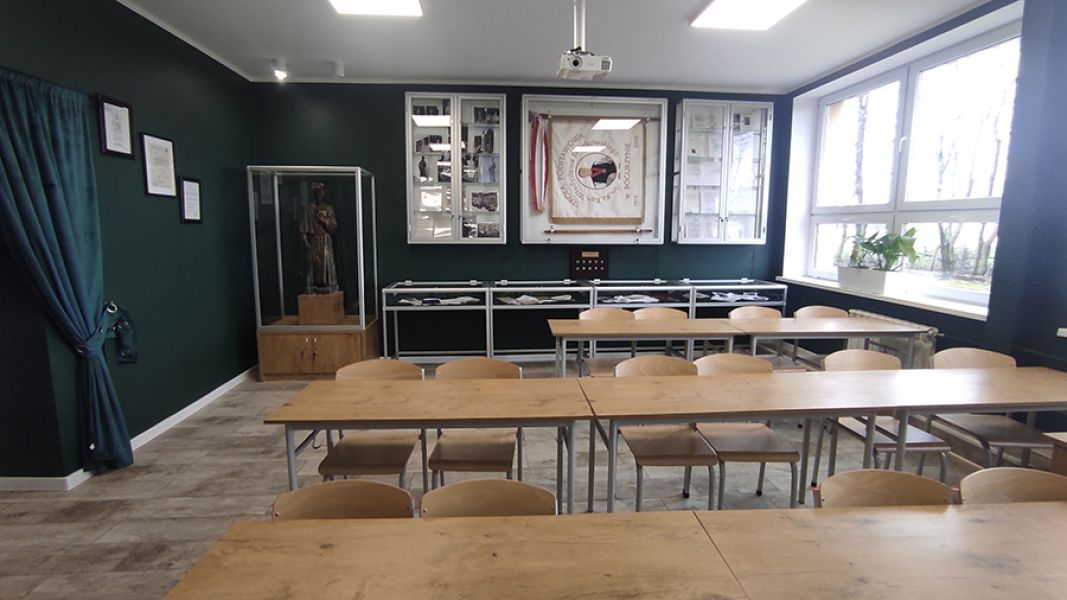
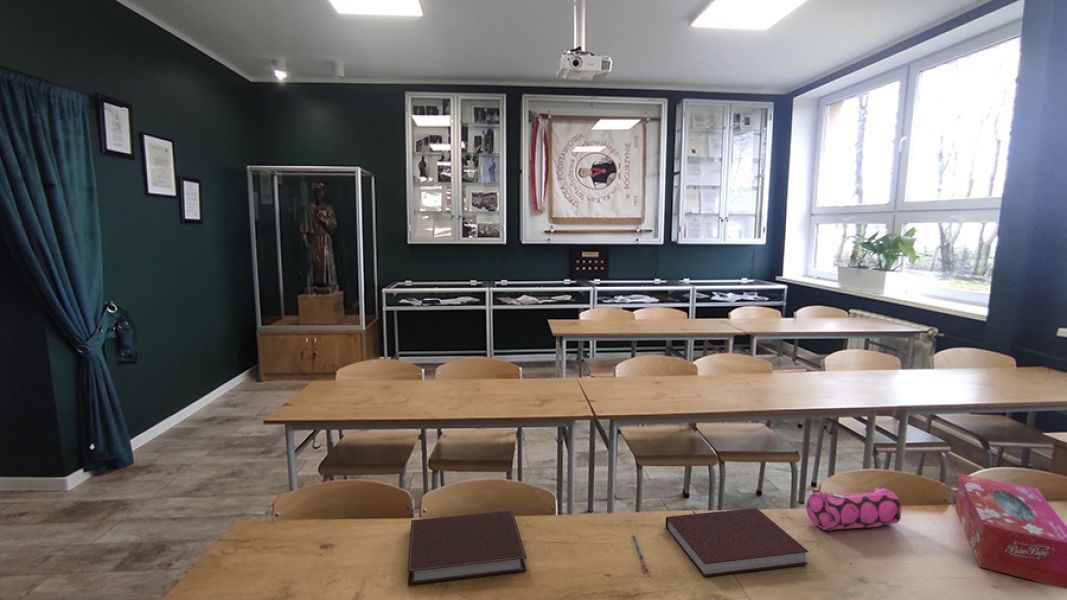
+ notebook (732, 538)
+ pencil case (855, 507)
+ pen (639, 551)
+ notebook (465, 543)
+ tissue box (1009, 524)
